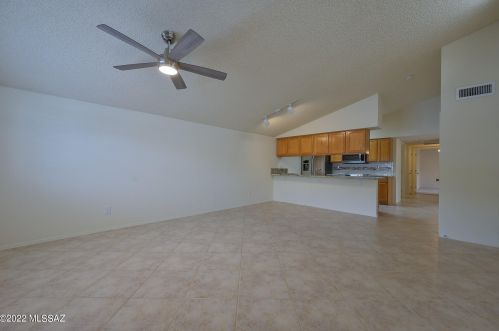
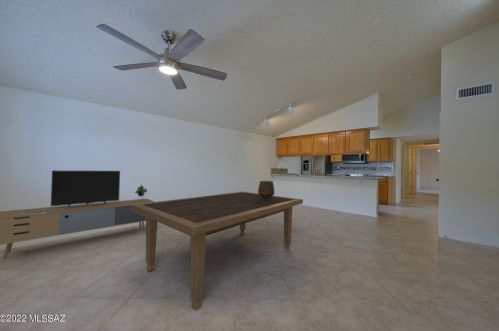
+ dining table (228, 228)
+ media console (88, 205)
+ ceramic pot (266, 190)
